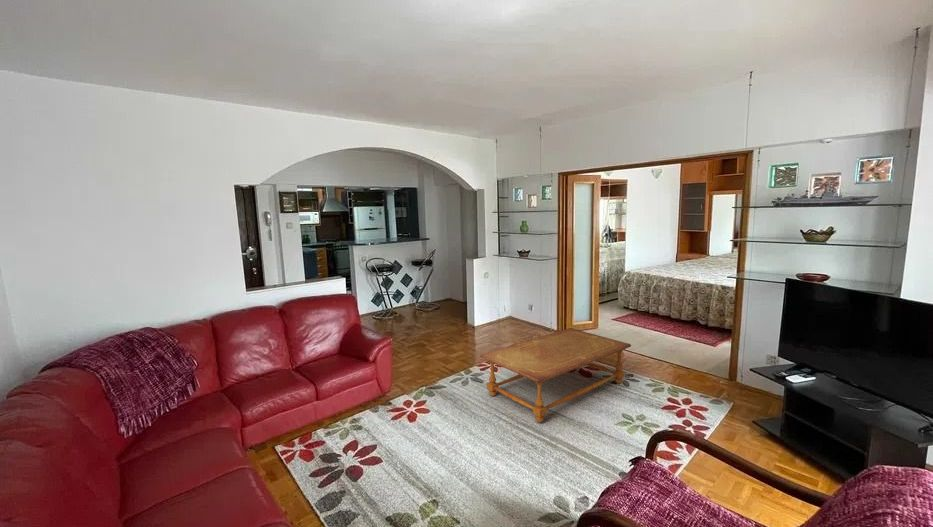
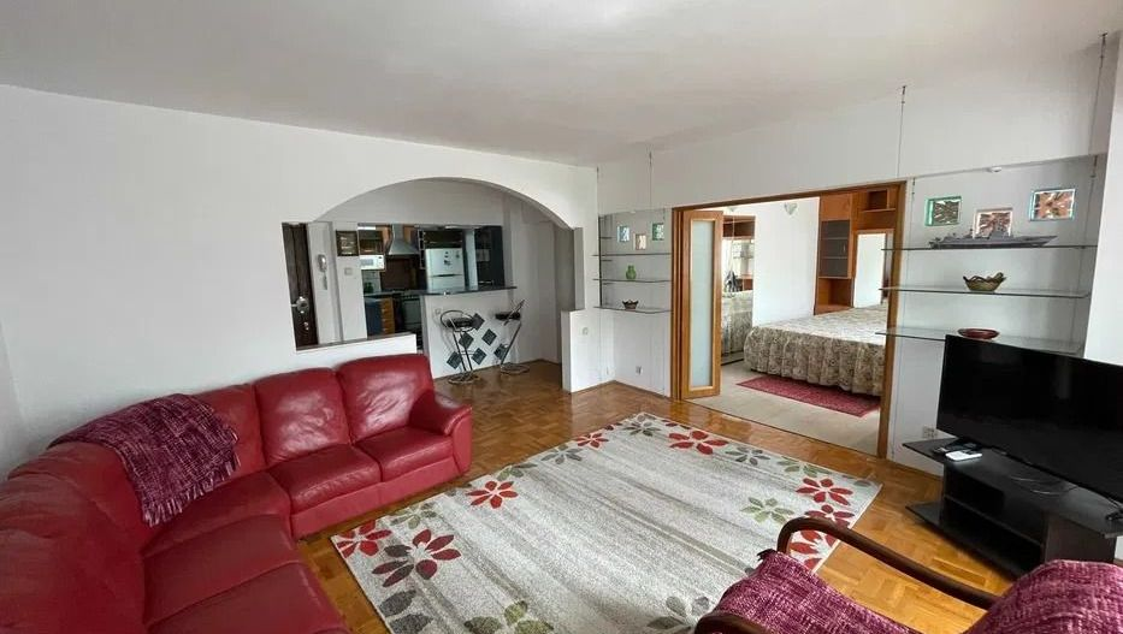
- coffee table (557, 368)
